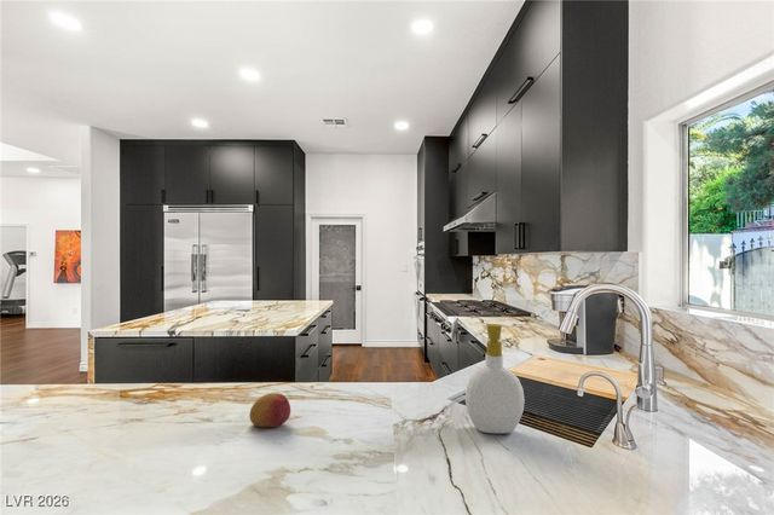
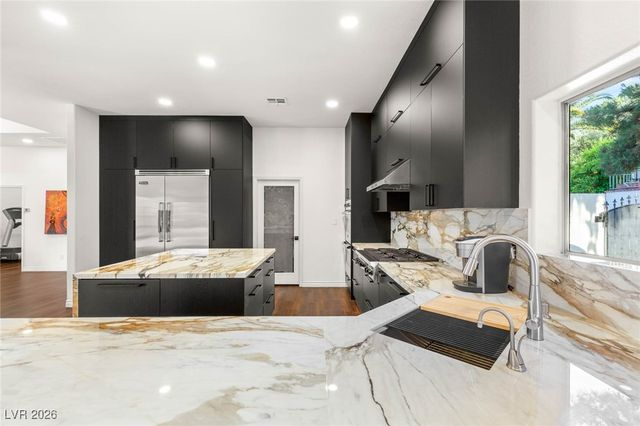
- fruit (270, 410)
- soap bottle (493, 376)
